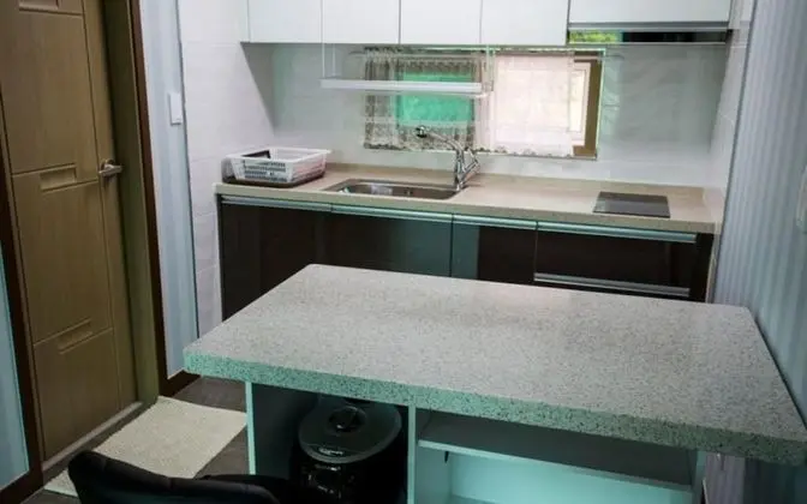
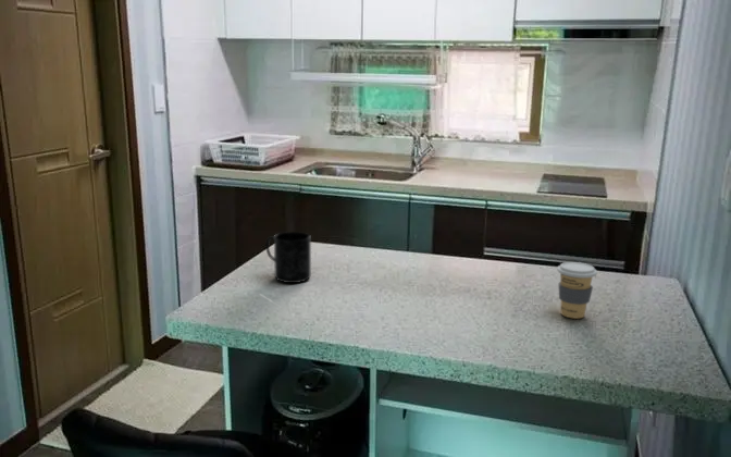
+ coffee cup (574, 291)
+ mug (287, 257)
